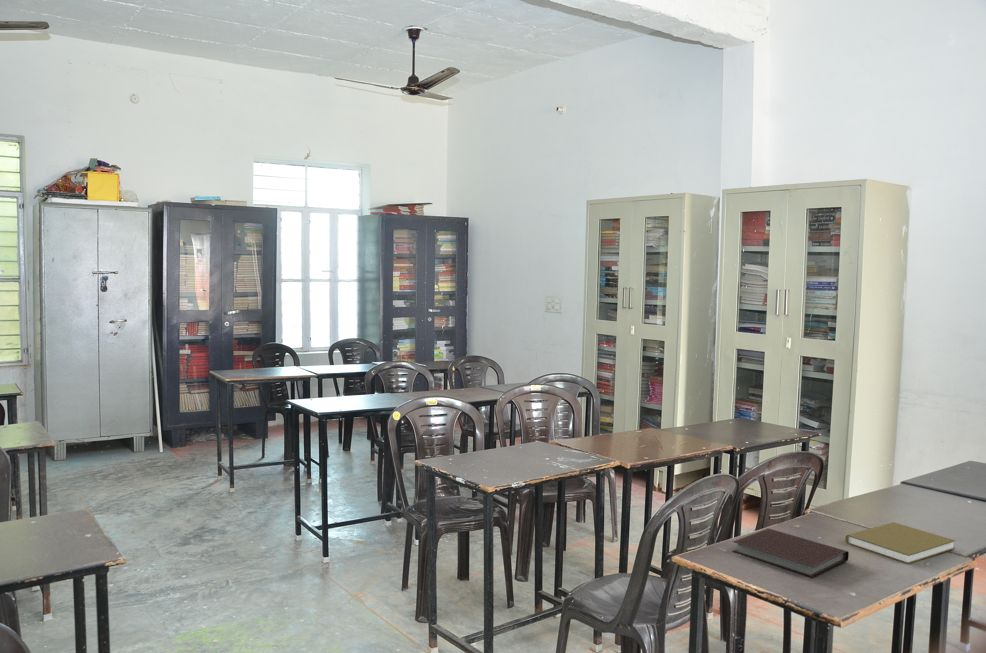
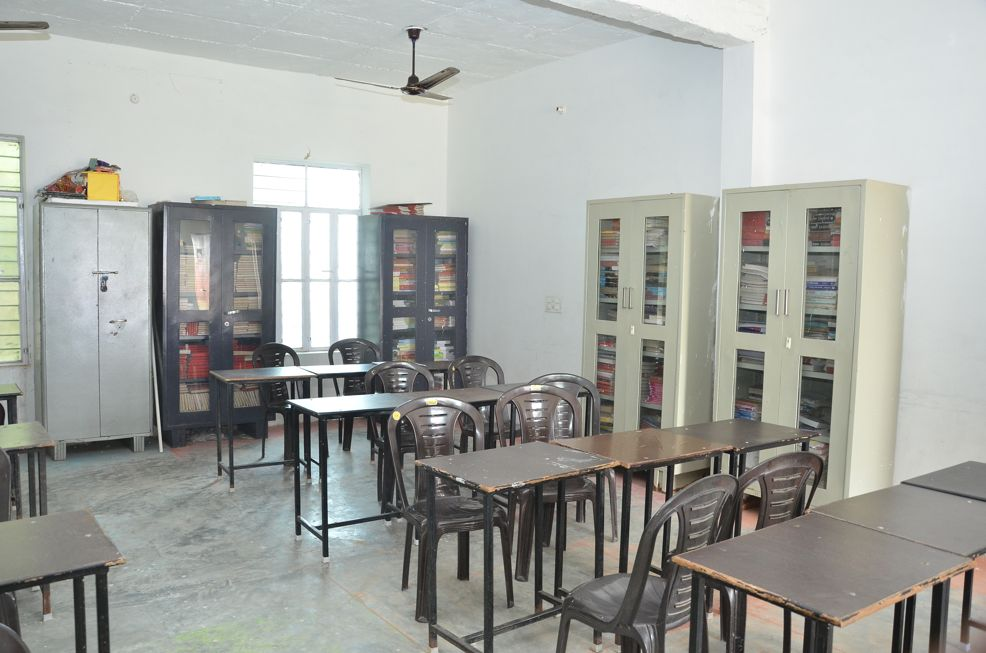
- book (899, 541)
- notebook (789, 551)
